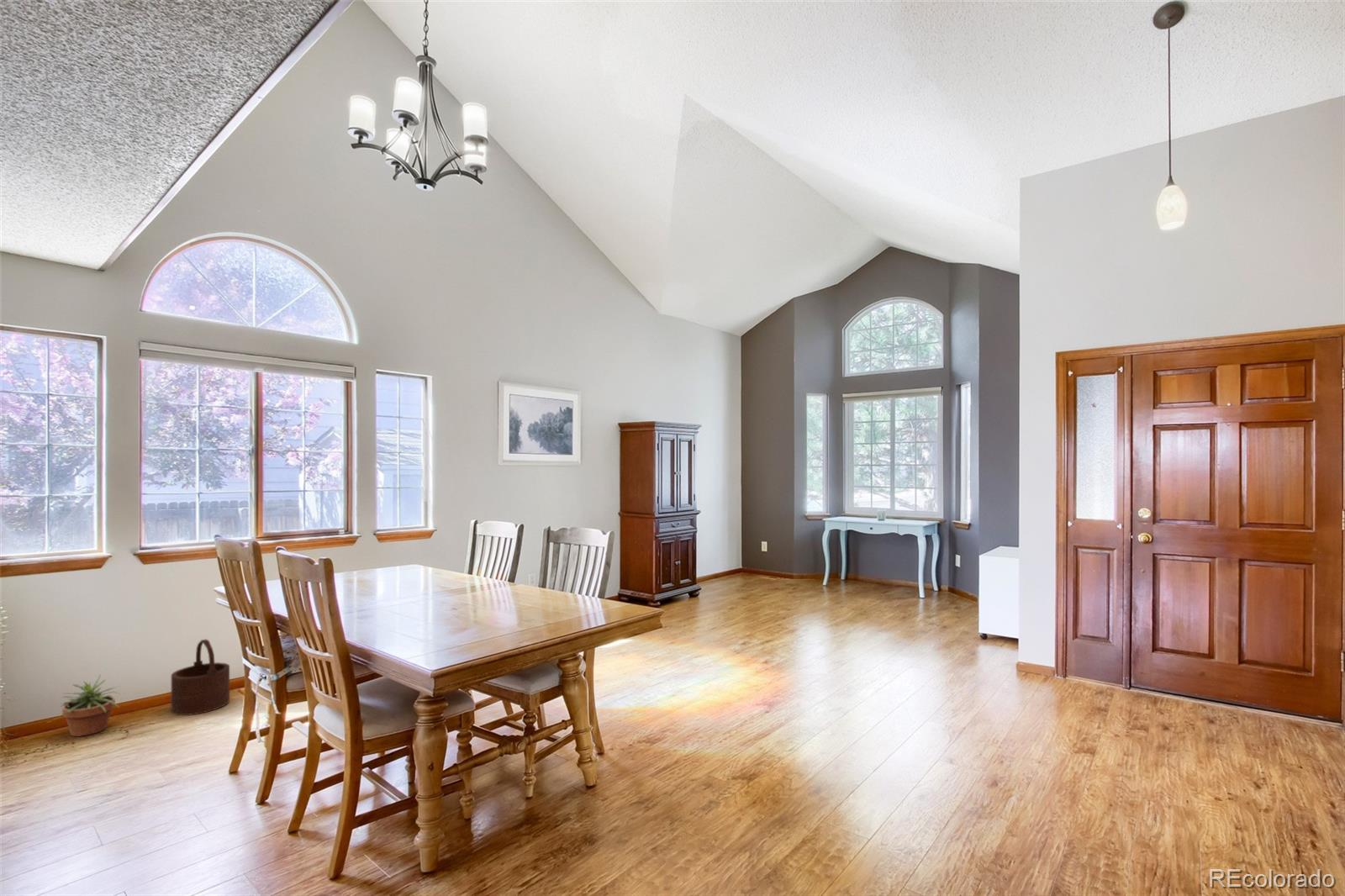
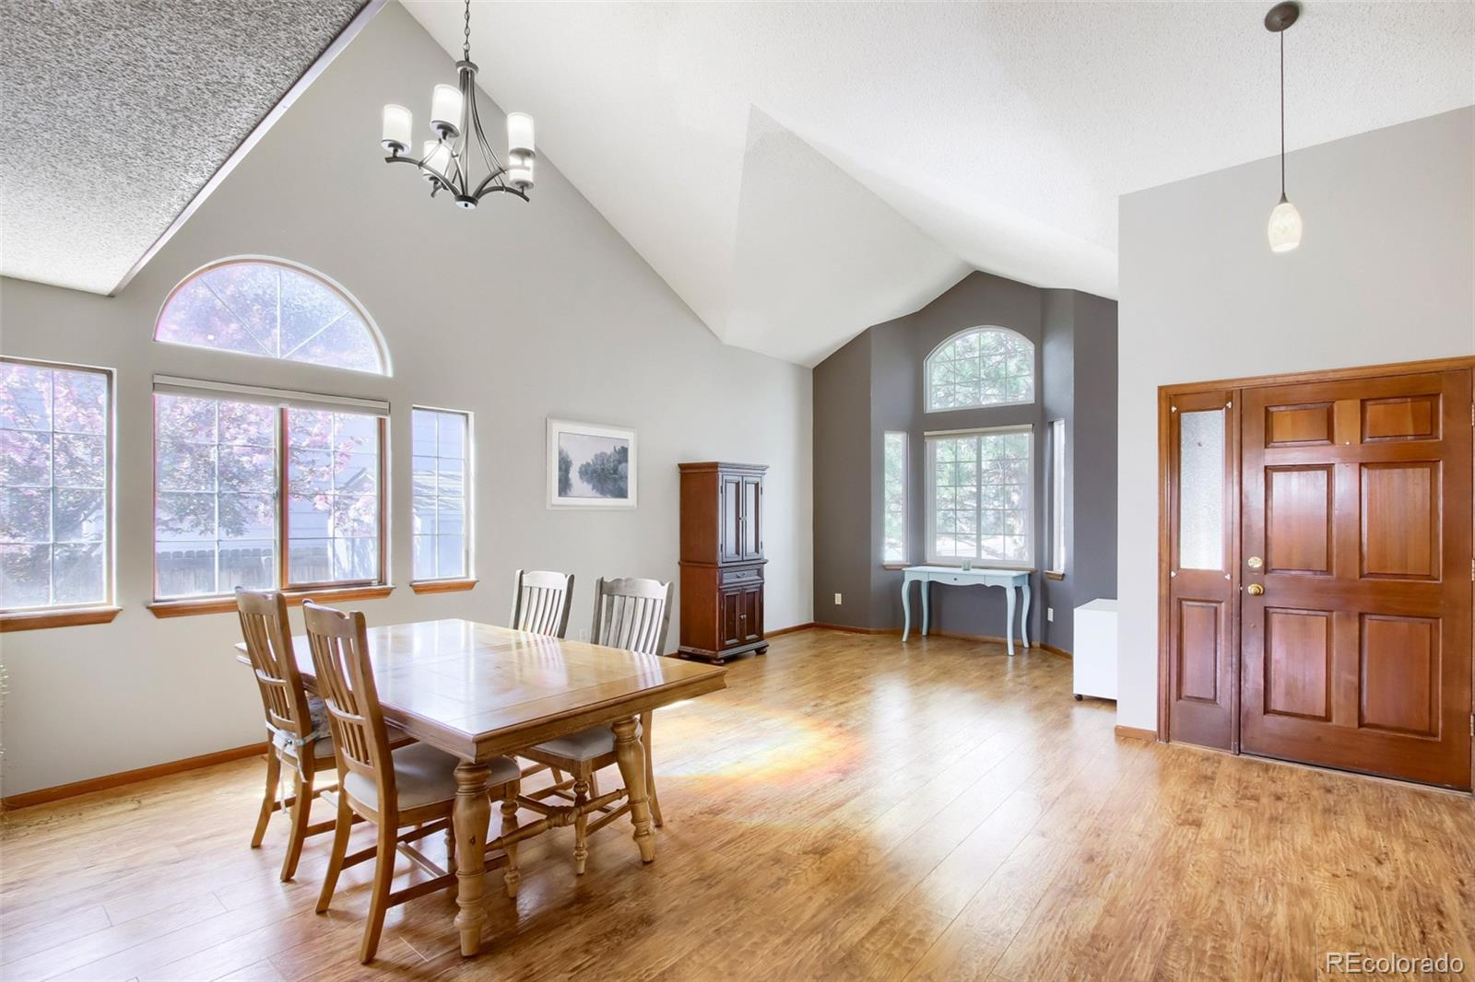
- wooden bucket (201, 673)
- potted plant (91, 704)
